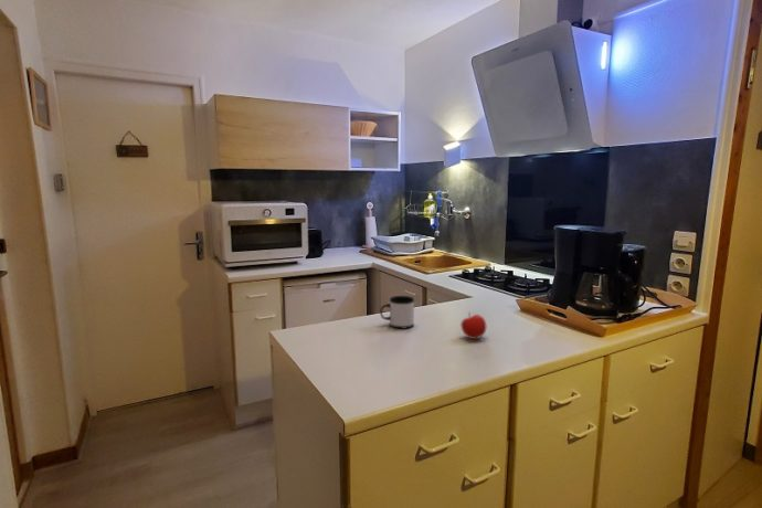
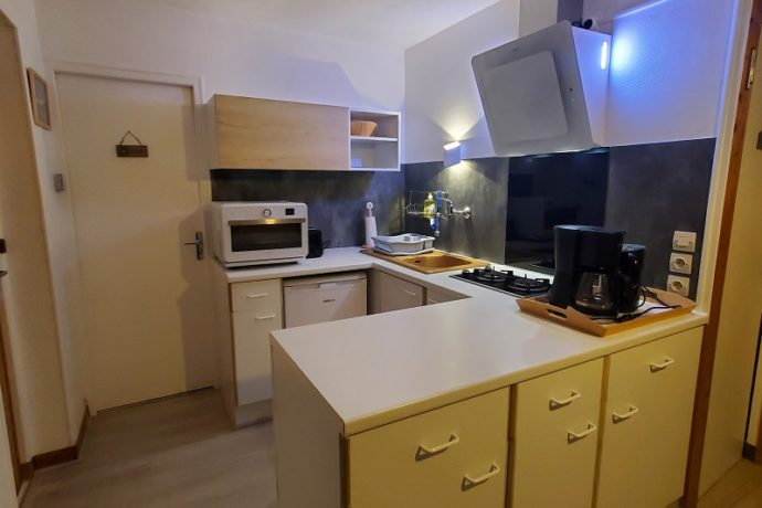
- fruit (473, 326)
- mug (396, 311)
